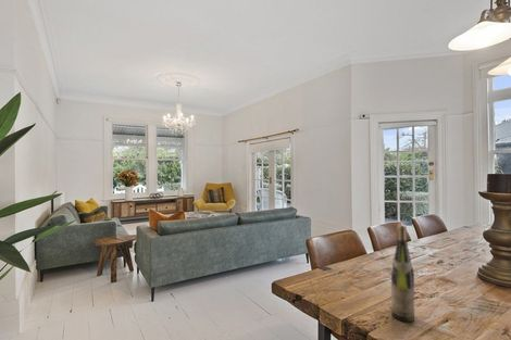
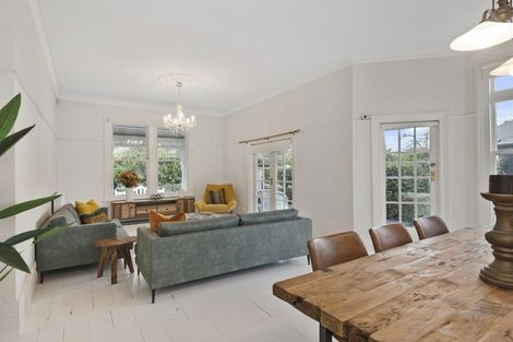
- wine bottle (402, 270)
